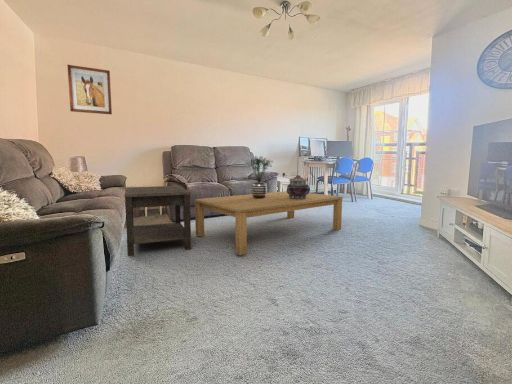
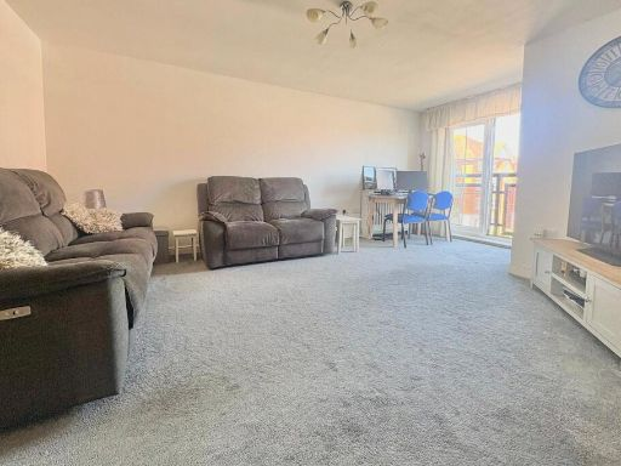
- decorative container (298, 186)
- coffee table (271, 213)
- side table (157, 224)
- wall art (90, 90)
- potted plant (260, 177)
